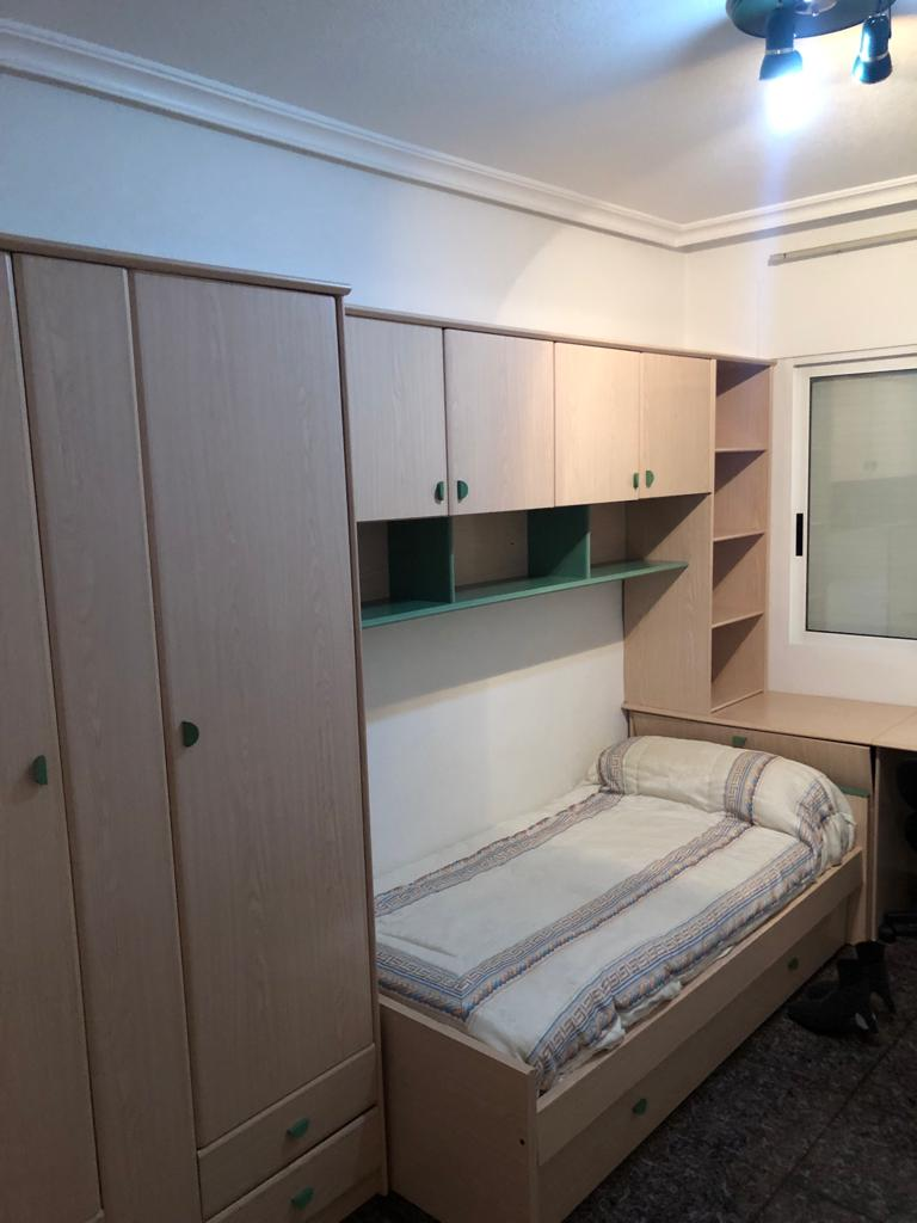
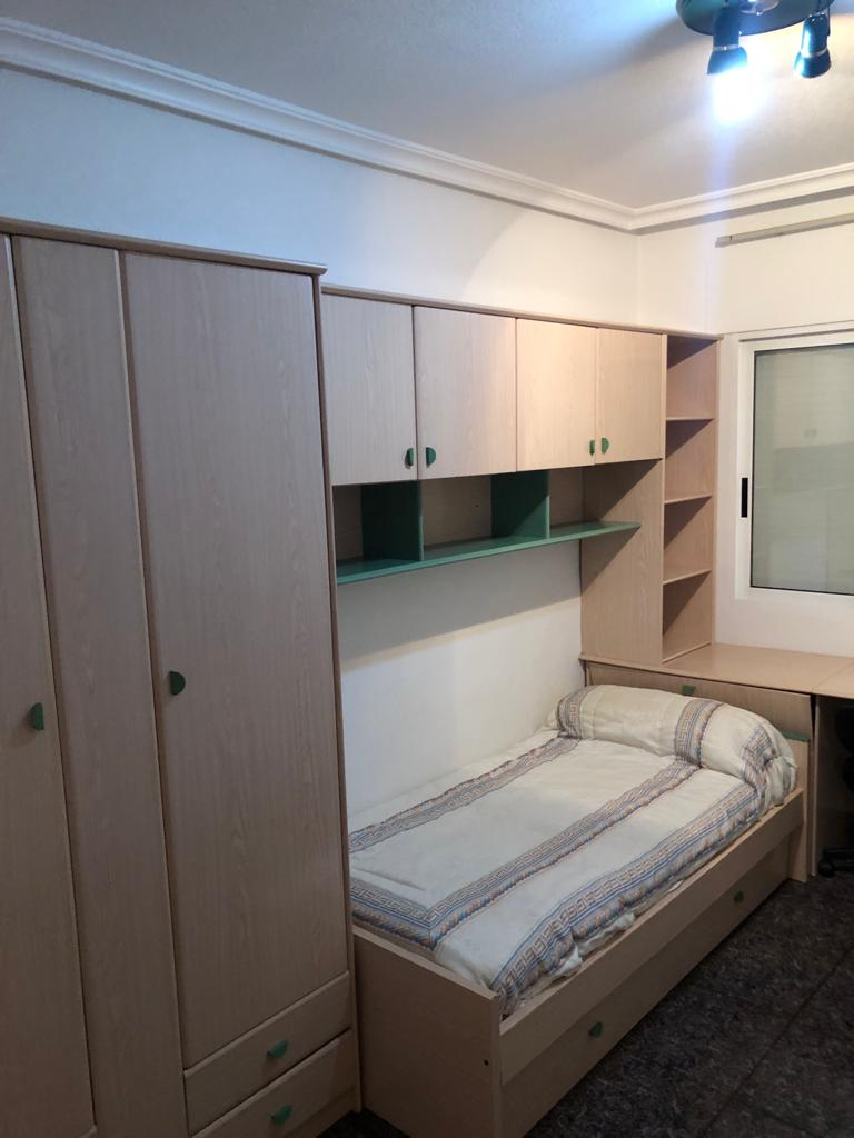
- boots (841, 979)
